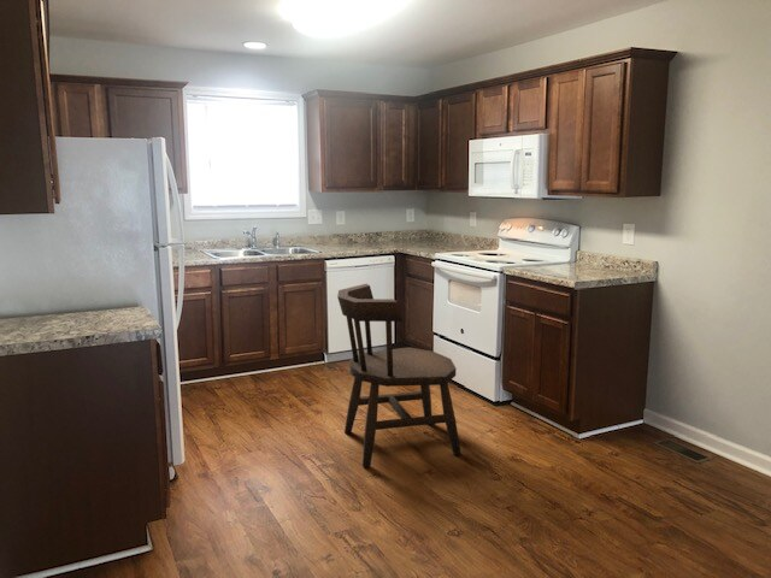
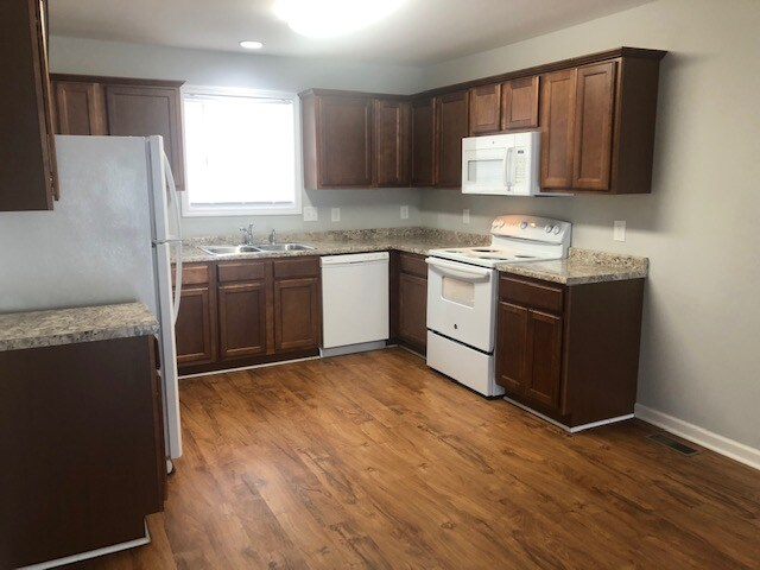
- dining chair (395, 368)
